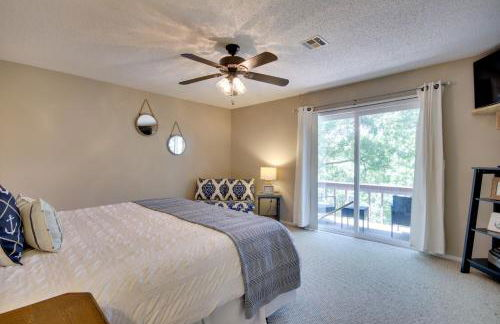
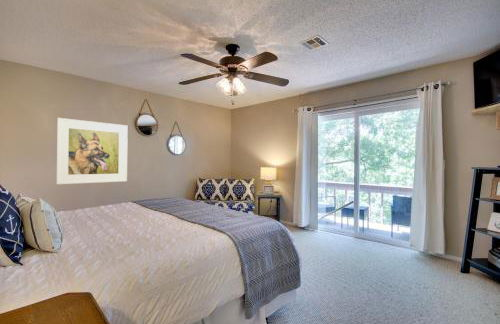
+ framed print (95, 152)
